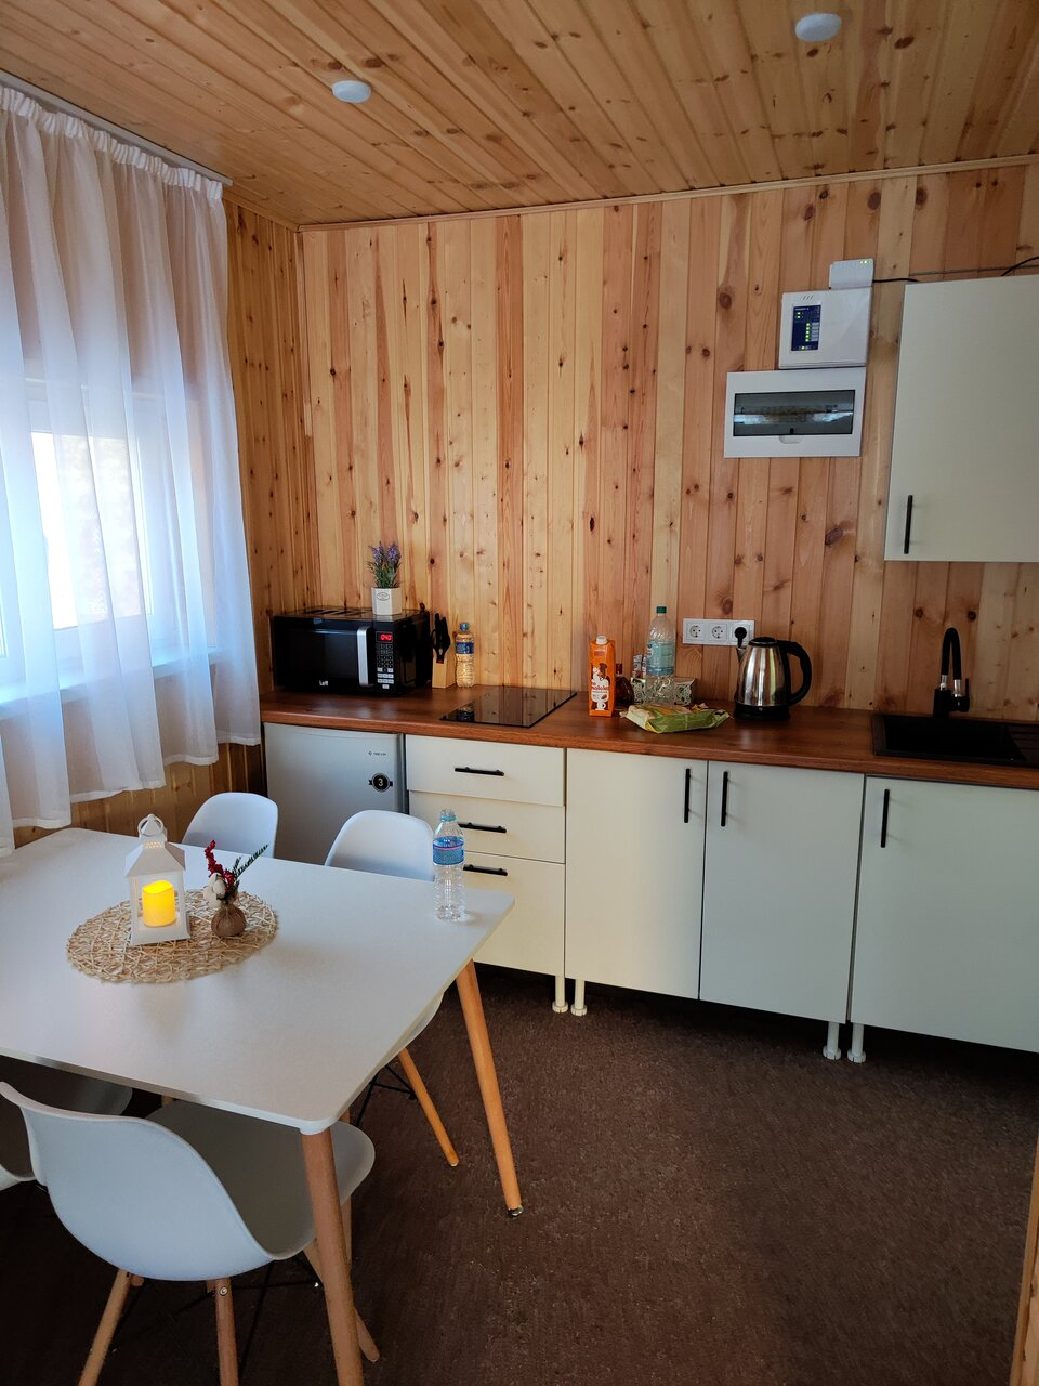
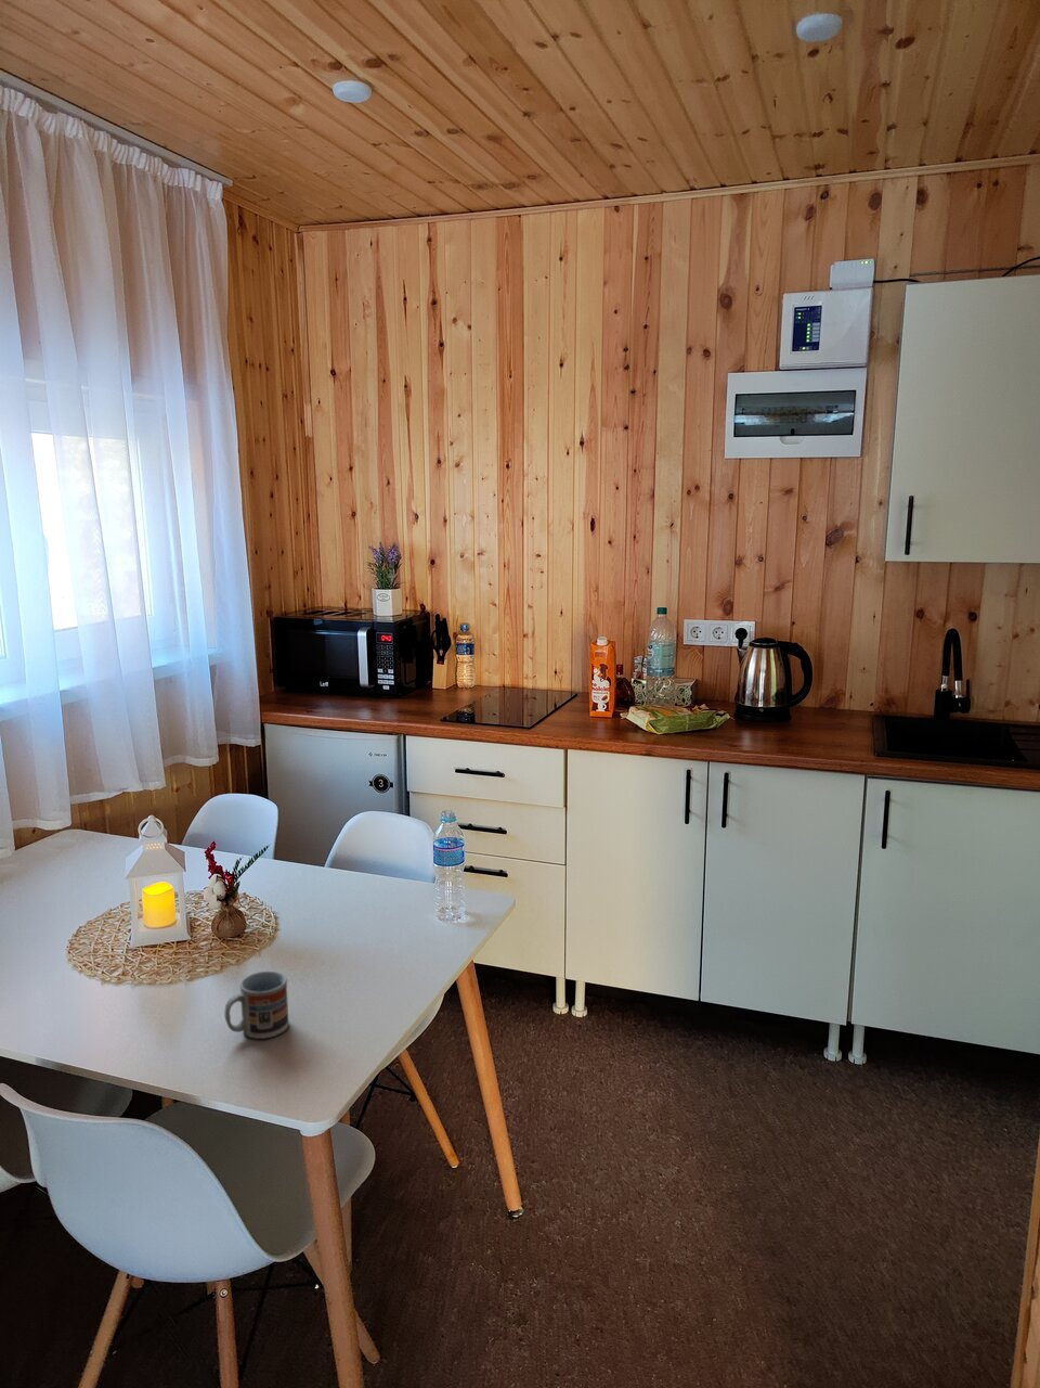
+ cup (256, 1007)
